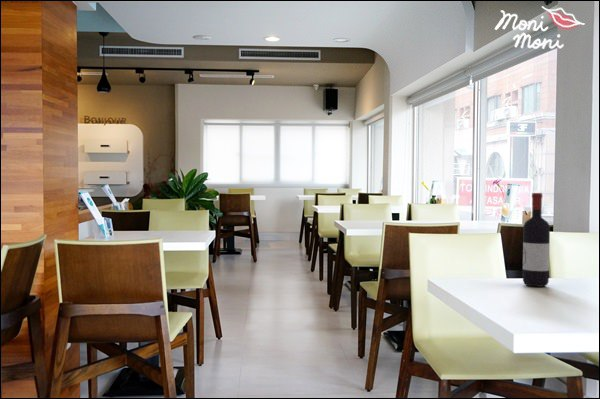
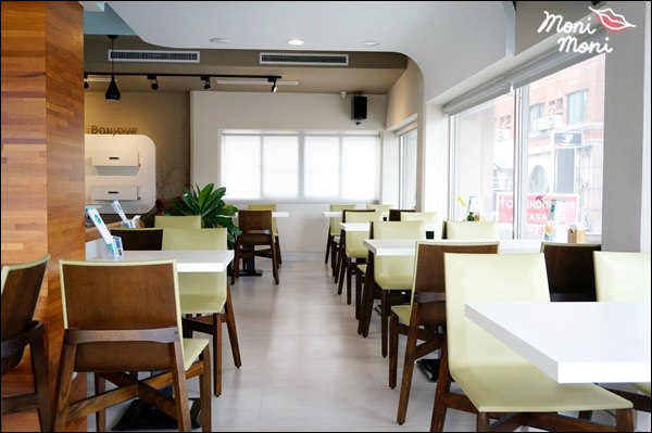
- wine bottle (536, 239)
